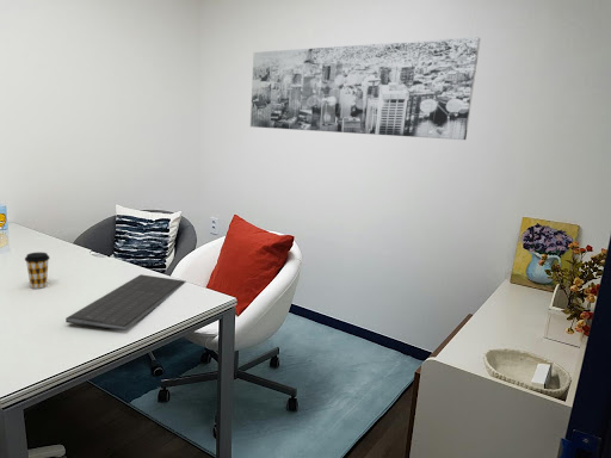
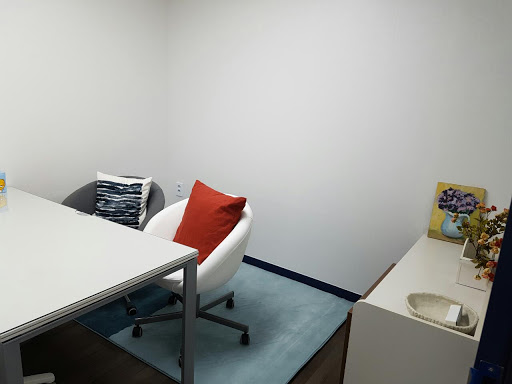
- coffee cup (37, 270)
- wall art (345, 89)
- computer keyboard (134, 297)
